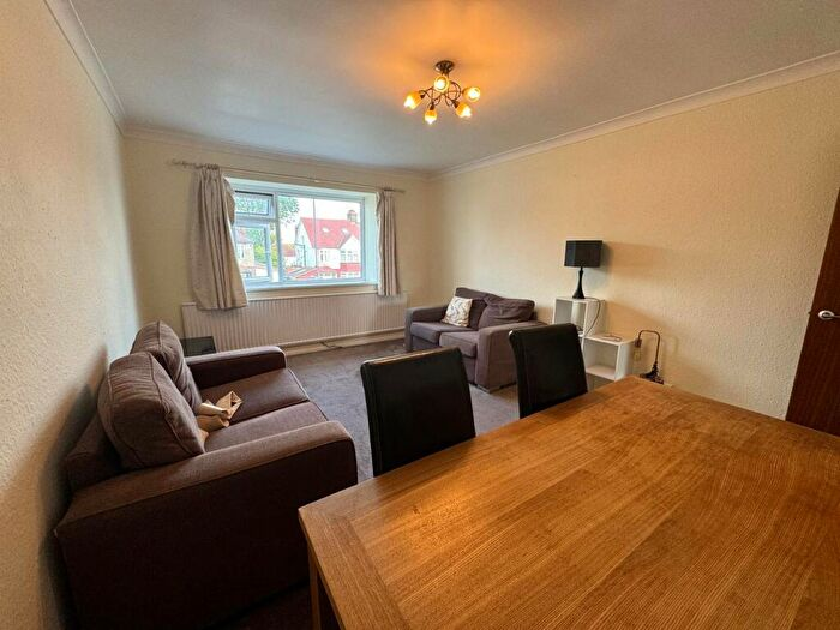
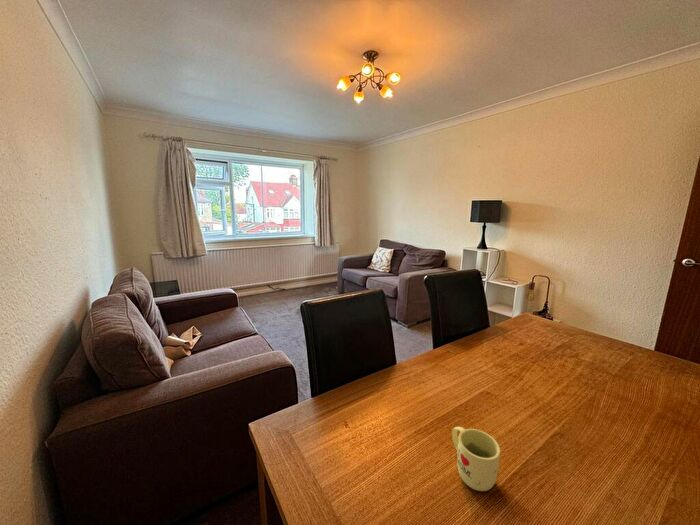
+ mug (470, 453)
